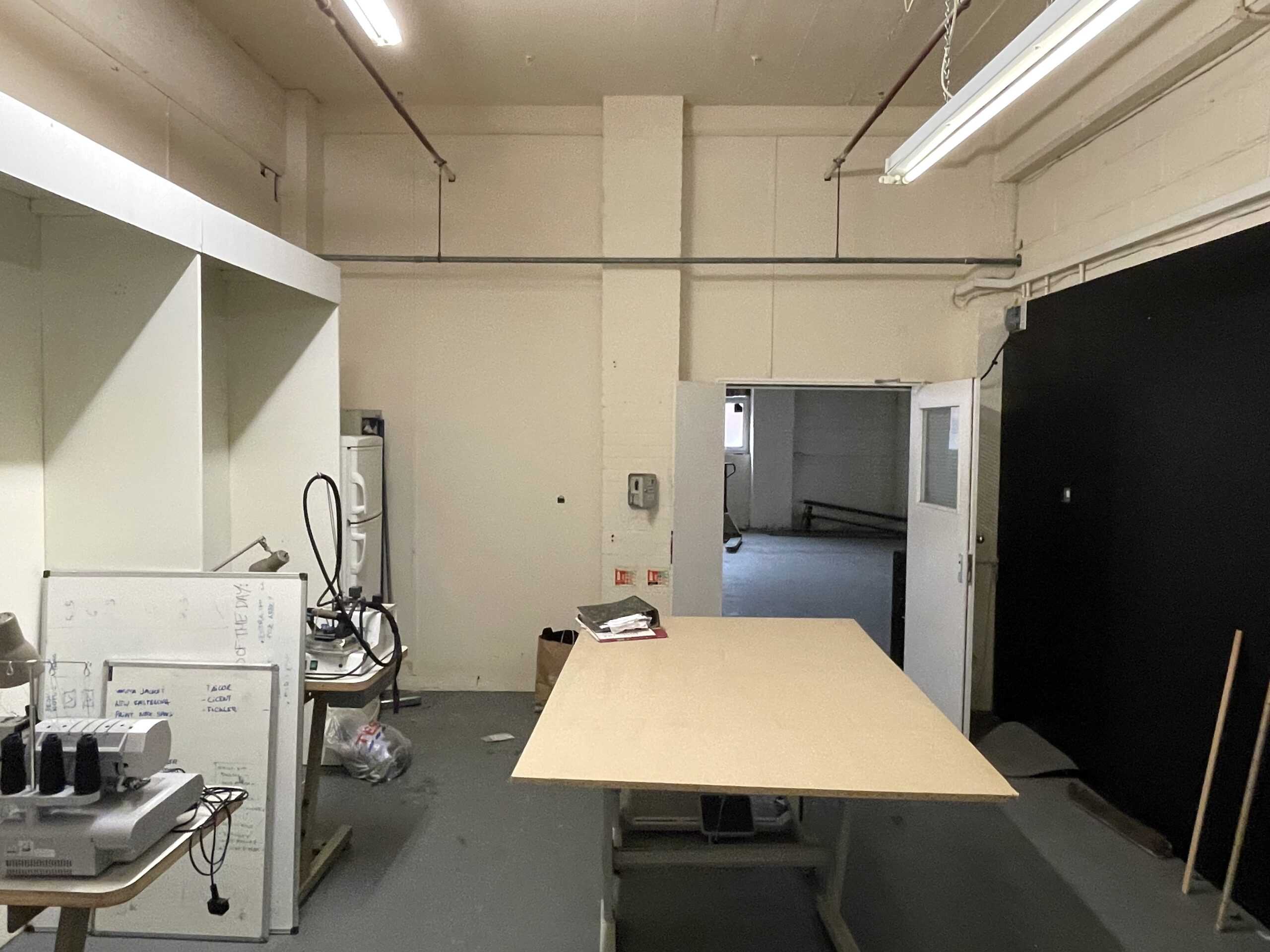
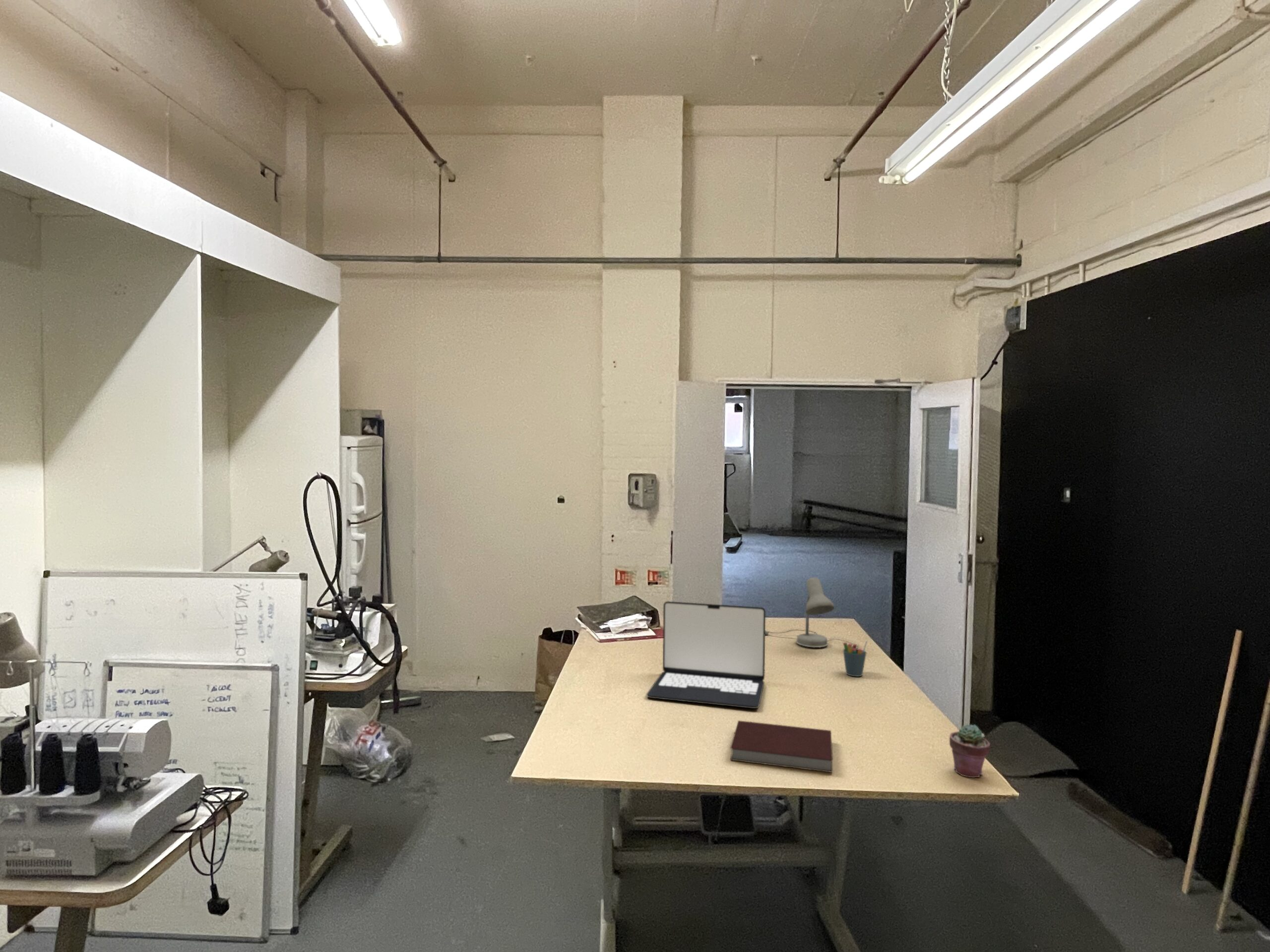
+ pen holder (854, 656)
+ potted succulent (969, 749)
+ laptop (707, 652)
+ notebook (782, 744)
+ desk lamp (806, 607)
